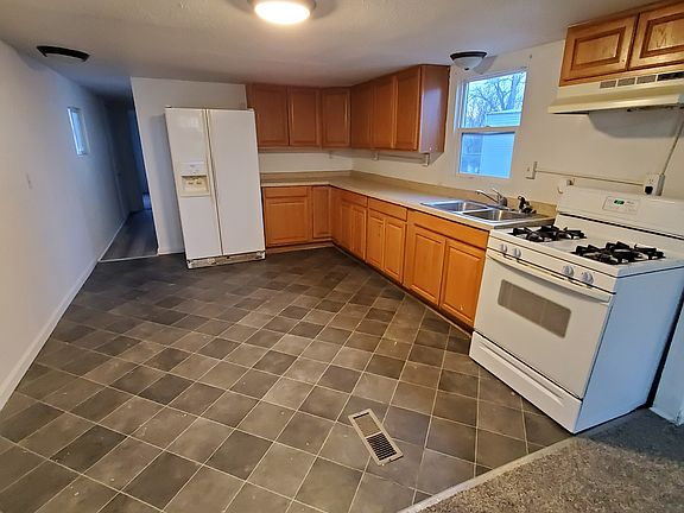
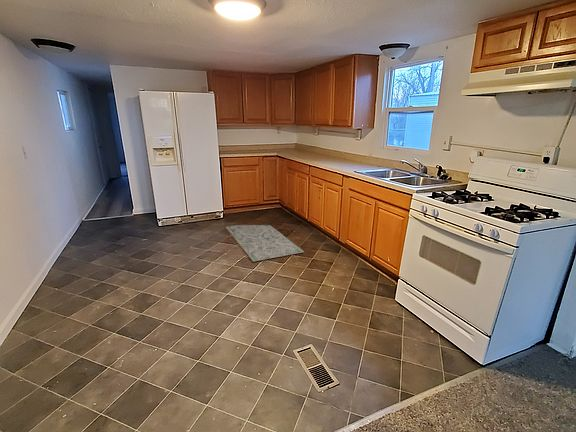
+ rug (260, 237)
